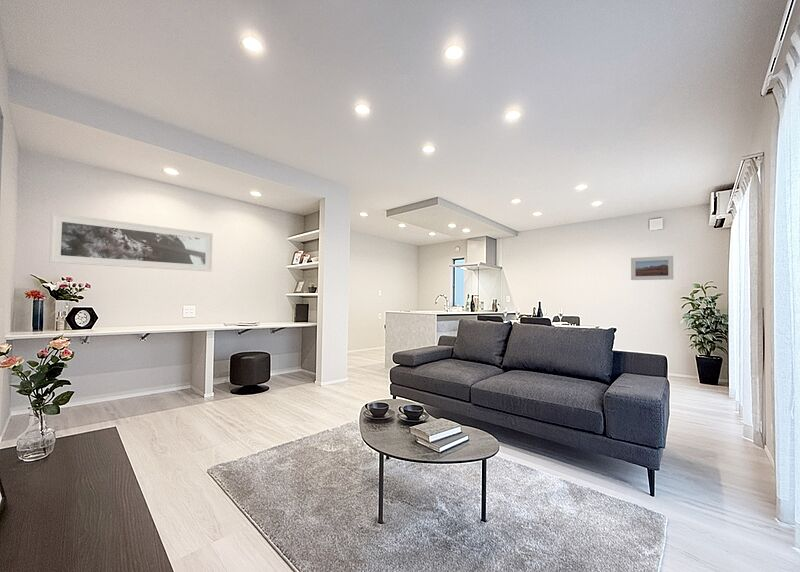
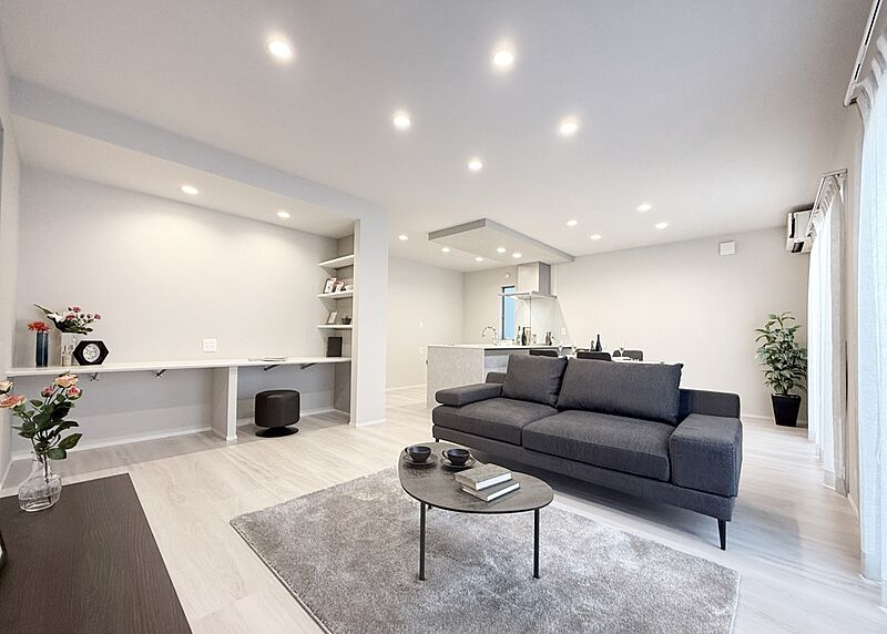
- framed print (651, 268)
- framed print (142, 246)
